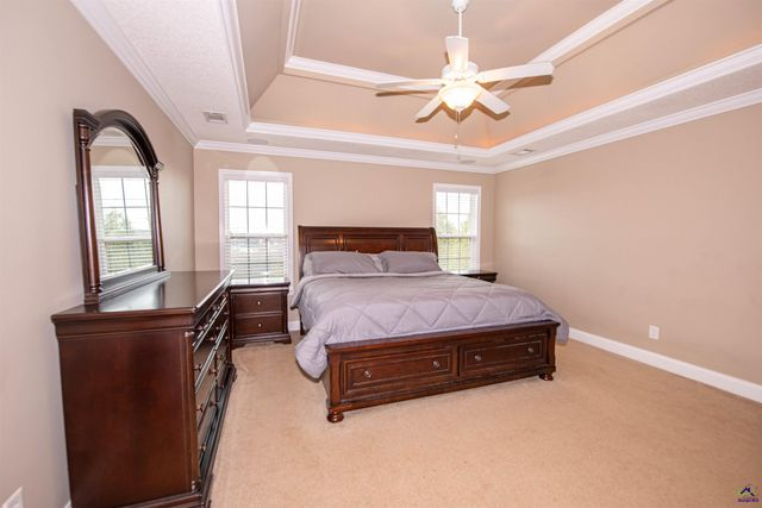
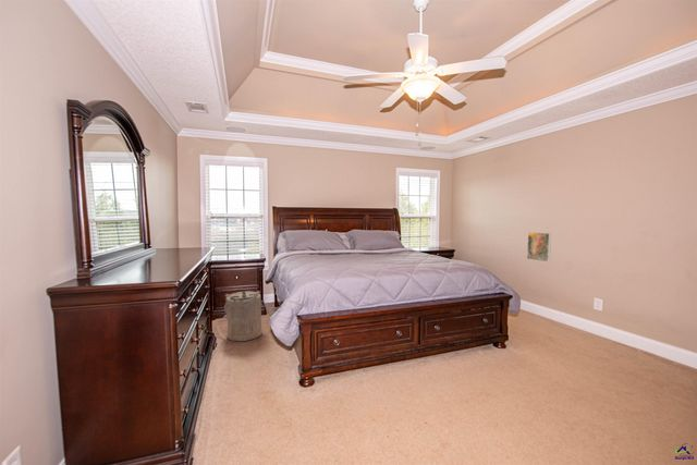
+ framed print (538, 246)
+ laundry hamper (243, 313)
